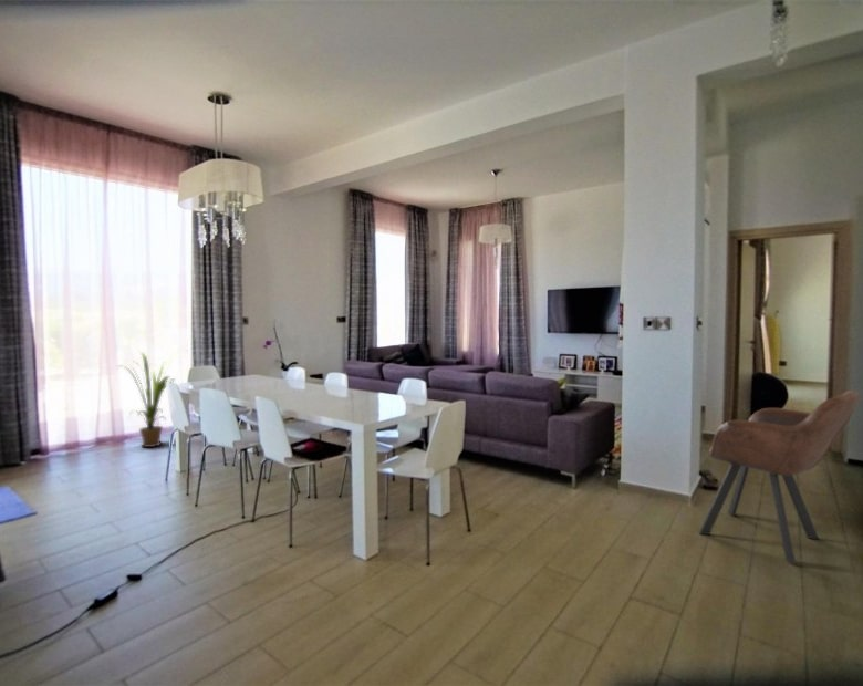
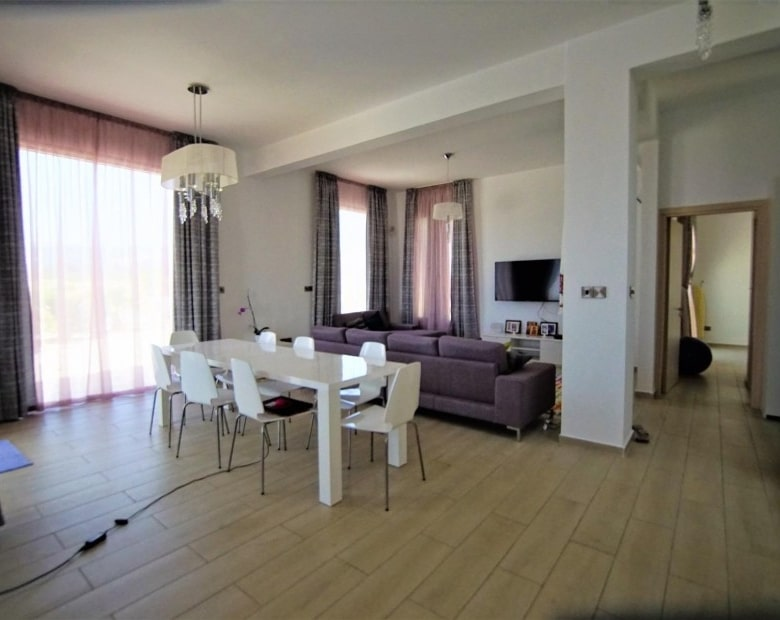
- house plant (147, 397)
- armchair (773, 464)
